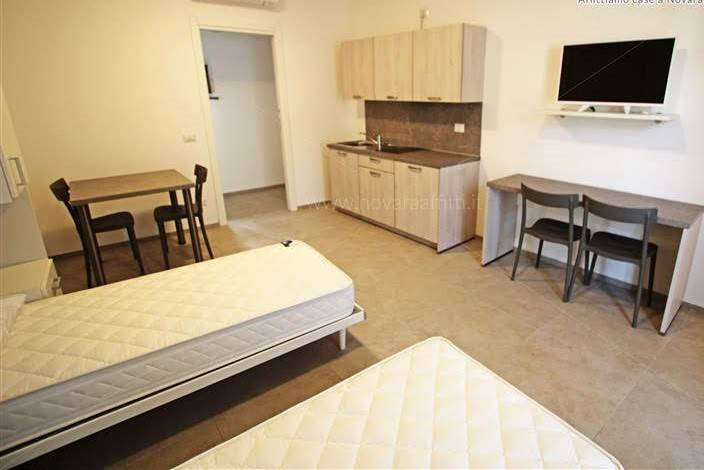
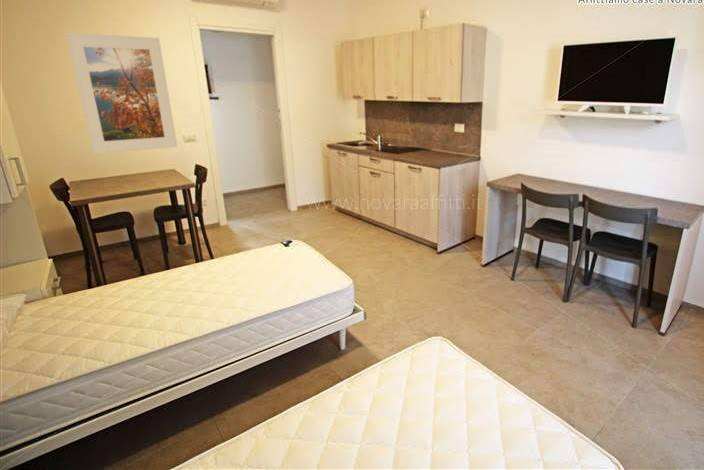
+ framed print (126, 95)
